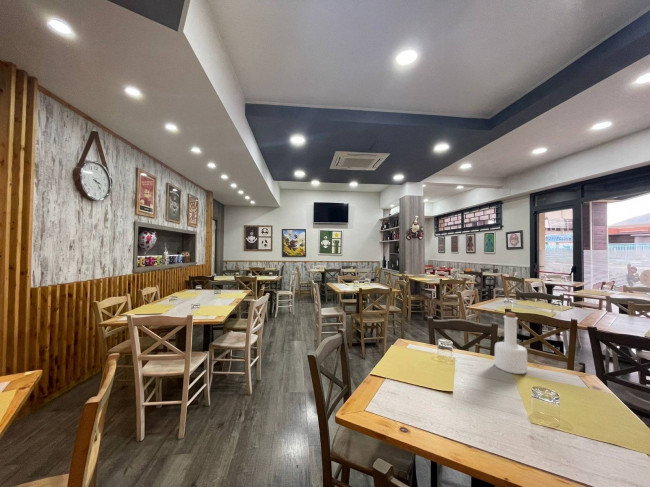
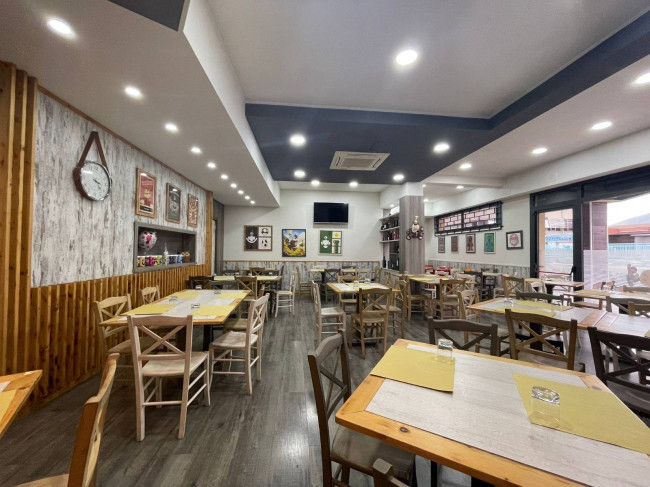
- bottle (510, 340)
